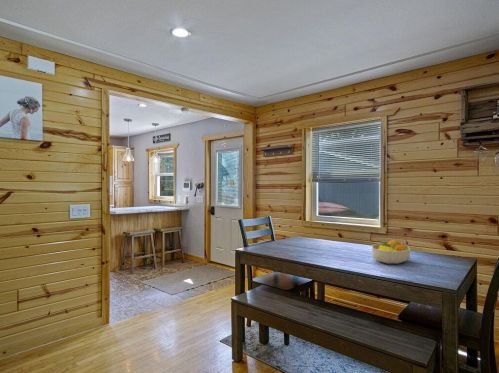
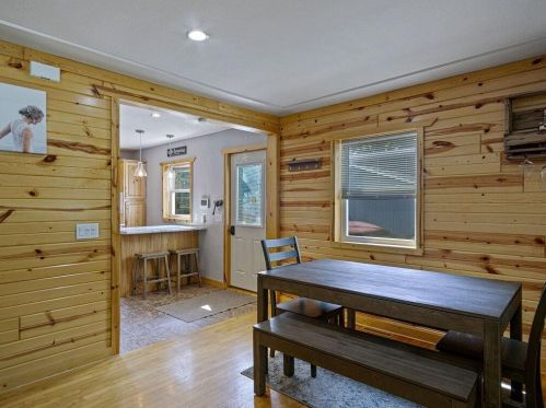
- fruit bowl (390, 250)
